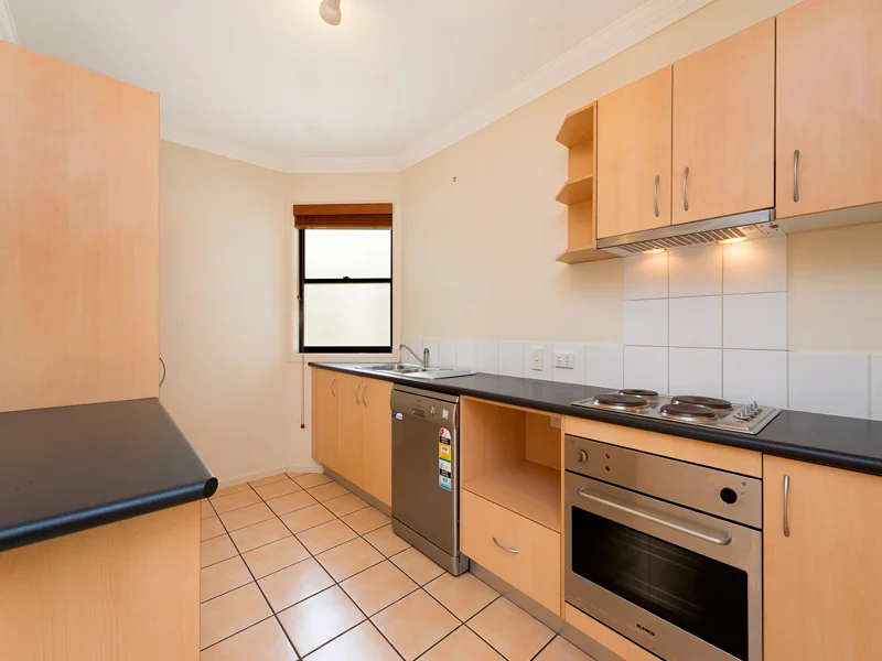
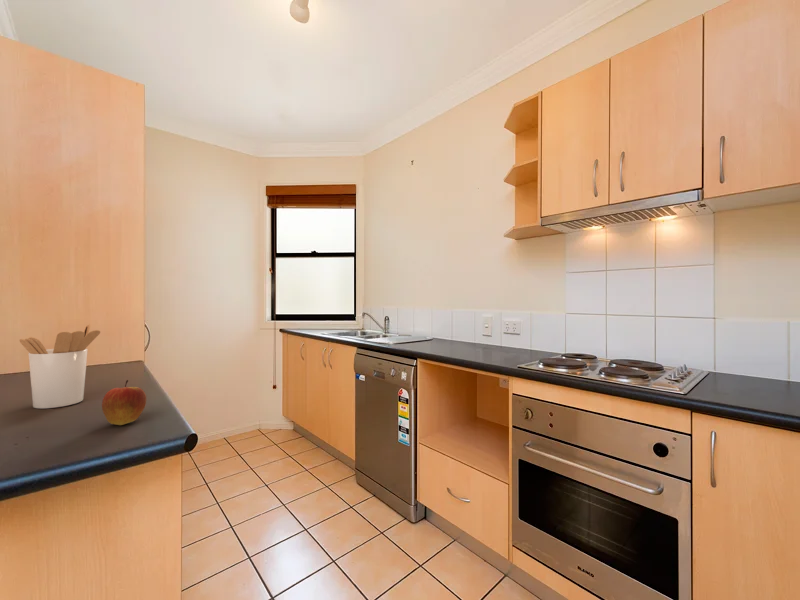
+ fruit (124, 402)
+ utensil holder (65, 364)
